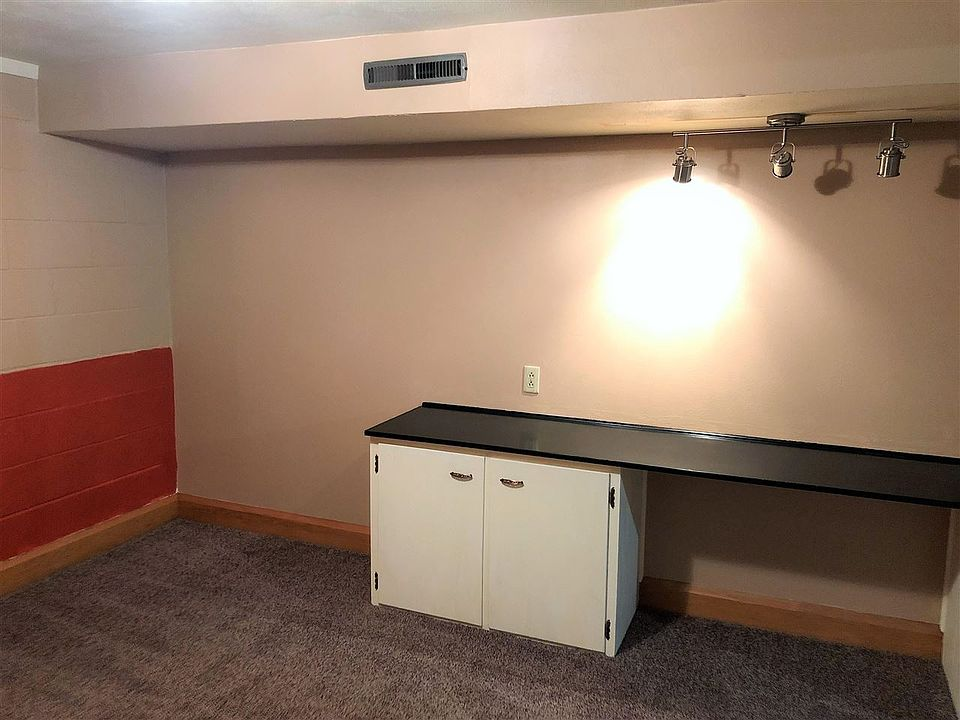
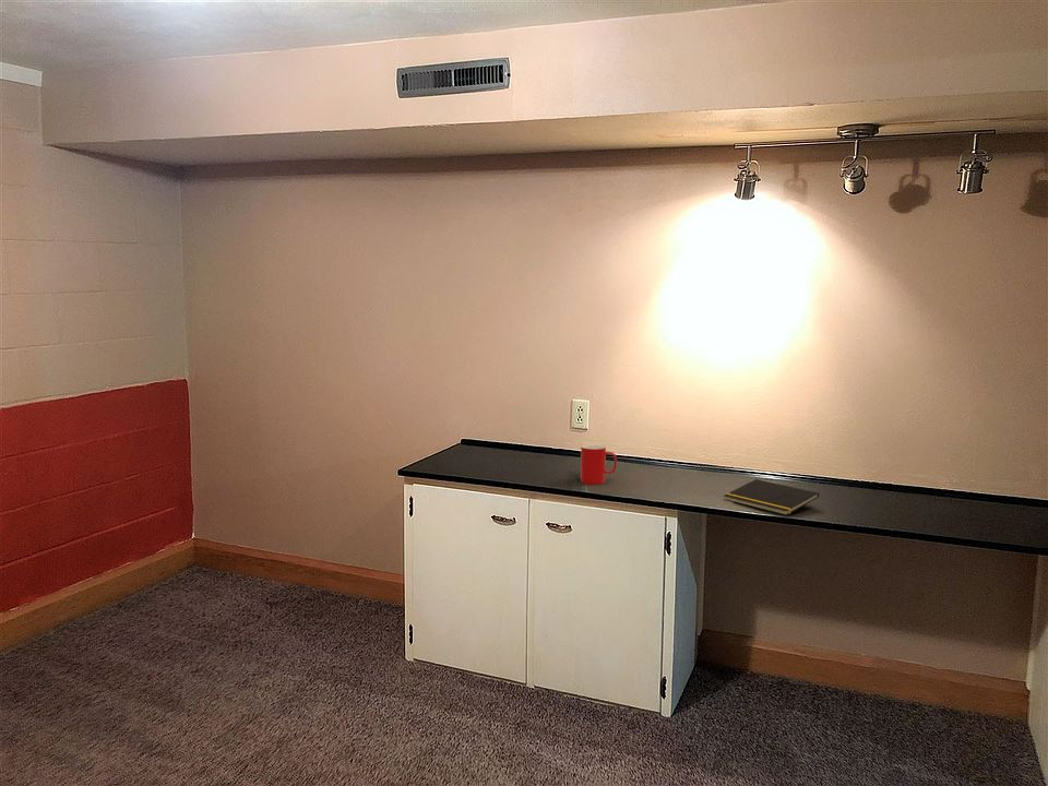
+ notepad (770, 496)
+ cup (597, 464)
